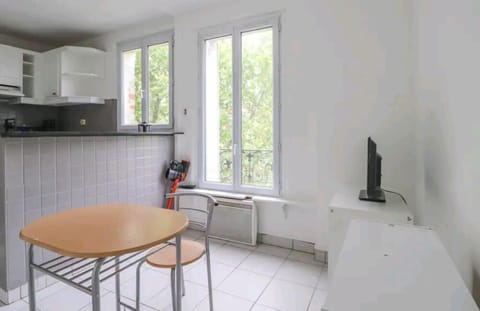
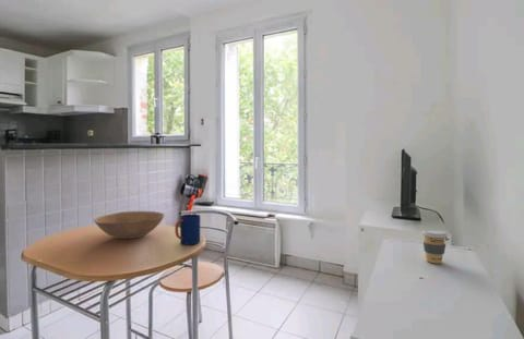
+ coffee cup (433, 246)
+ bowl (130, 226)
+ mug (187, 230)
